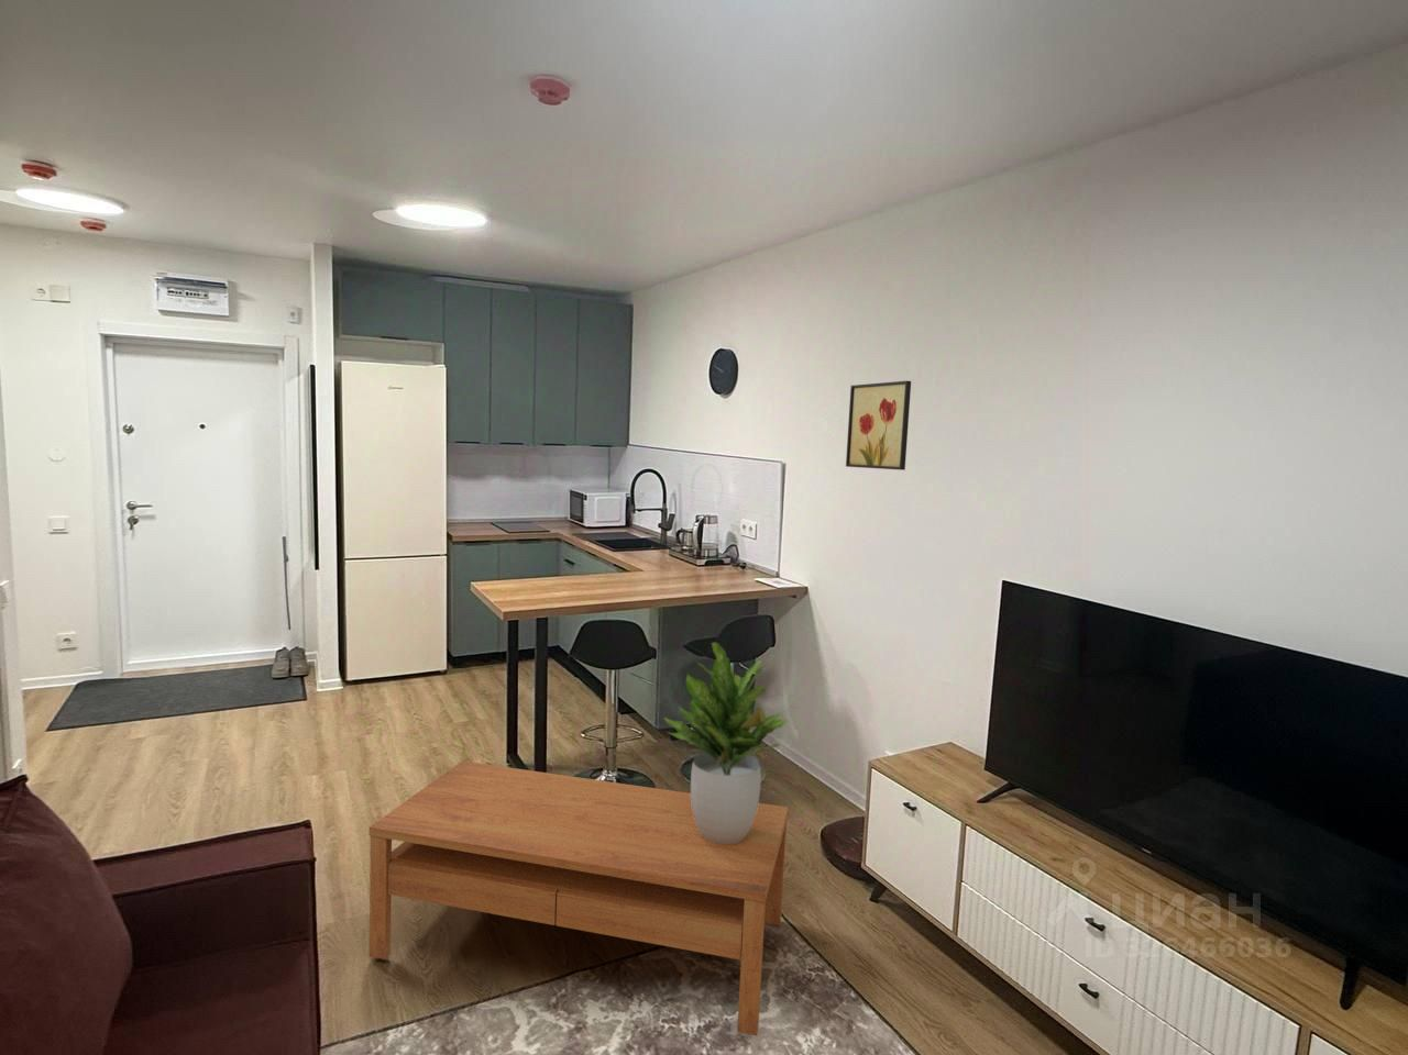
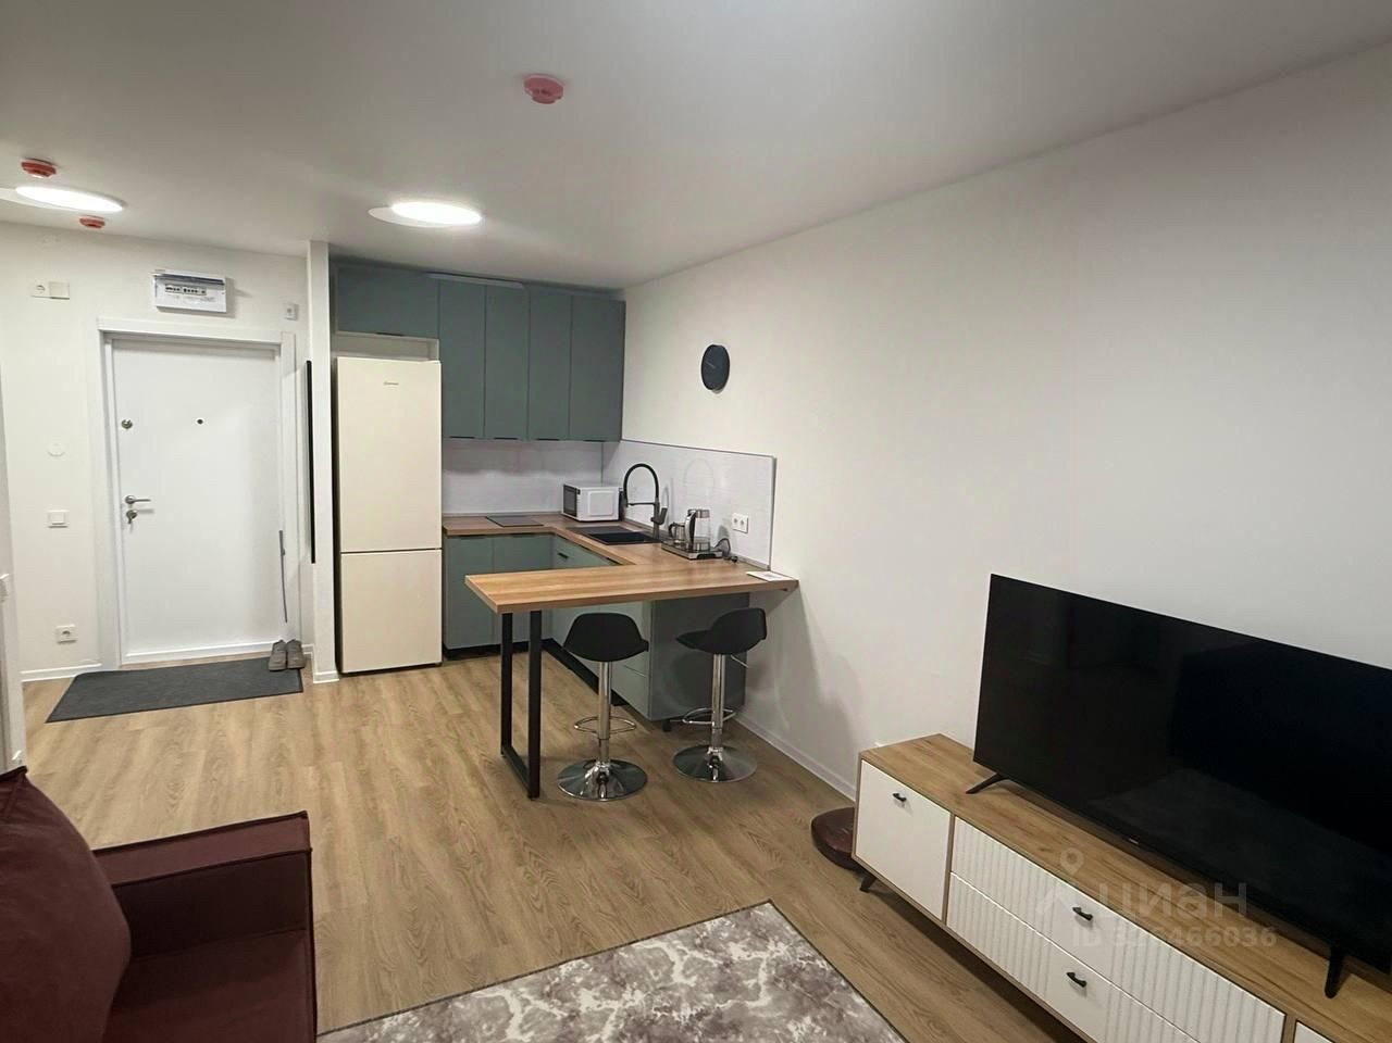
- potted plant (732, 737)
- wall art (878, 426)
- coffee table (588, 878)
